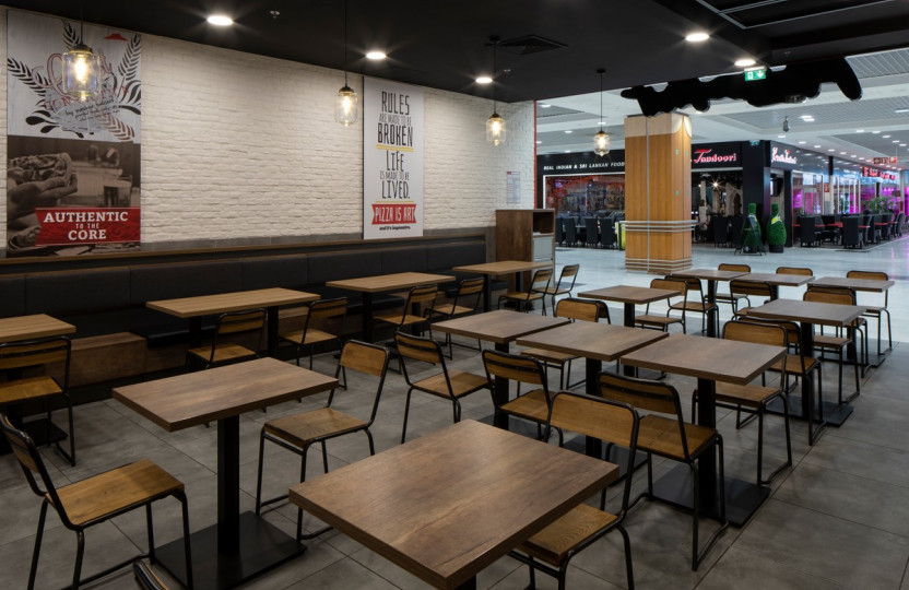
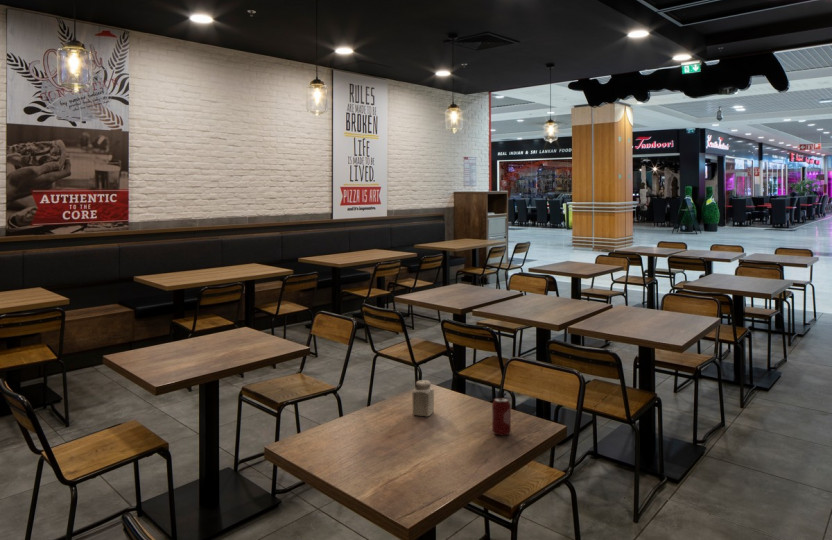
+ beverage can (501, 415)
+ salt shaker (423, 397)
